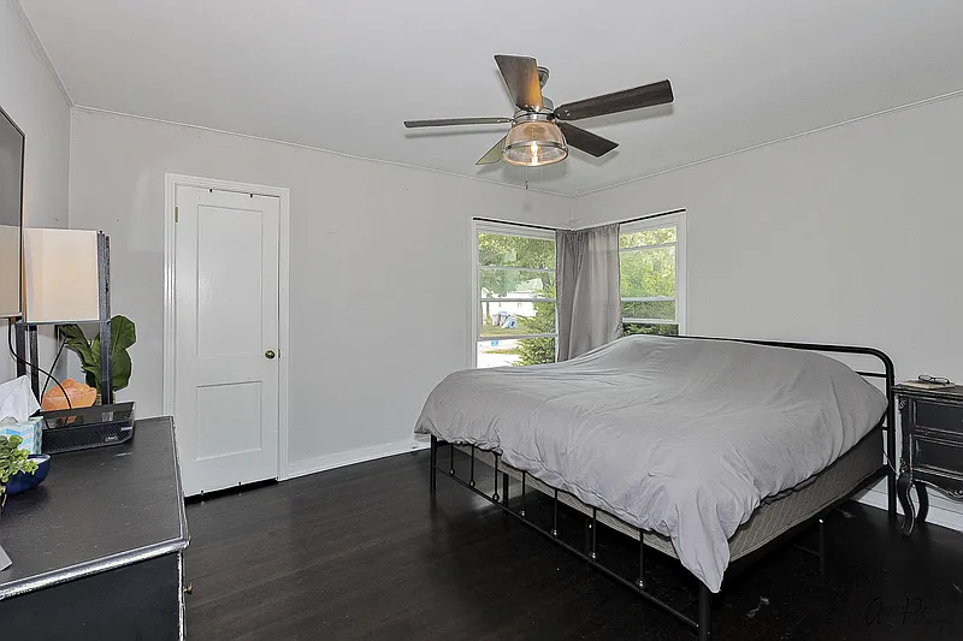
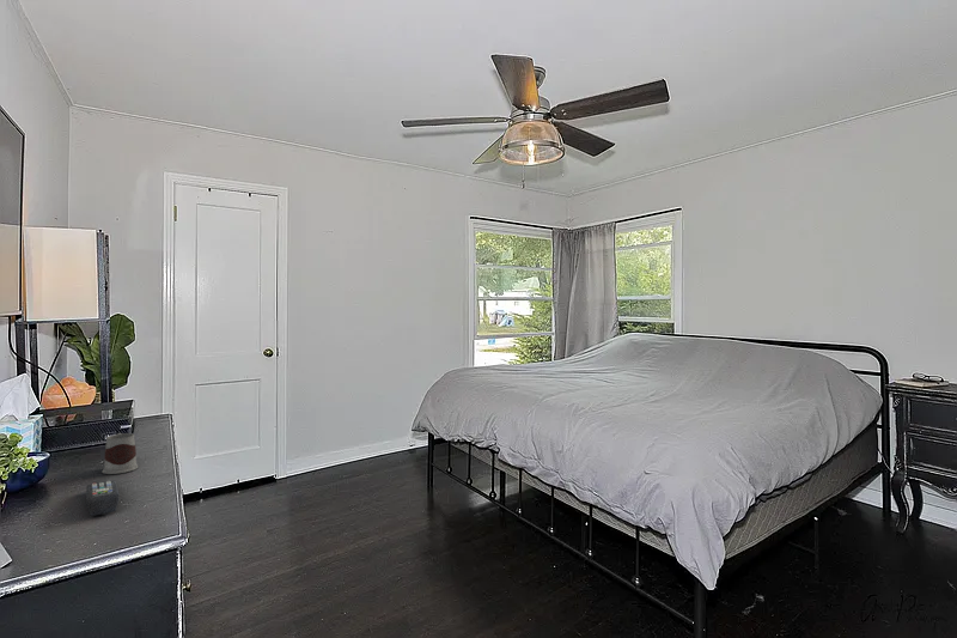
+ remote control (102, 493)
+ mug (120, 451)
